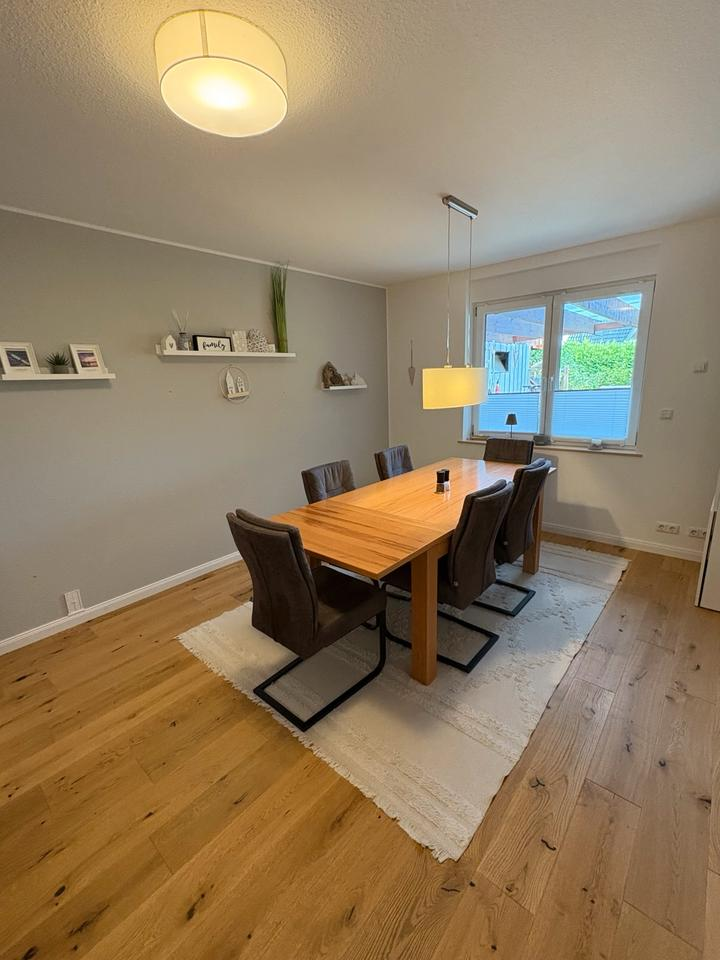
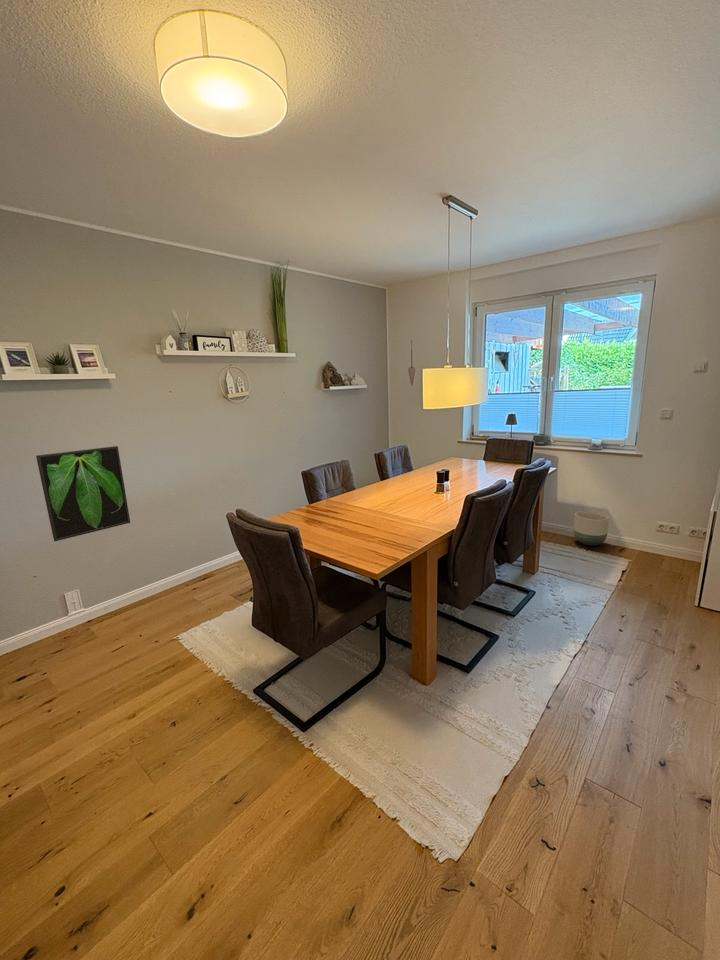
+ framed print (87, 491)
+ planter (590, 529)
